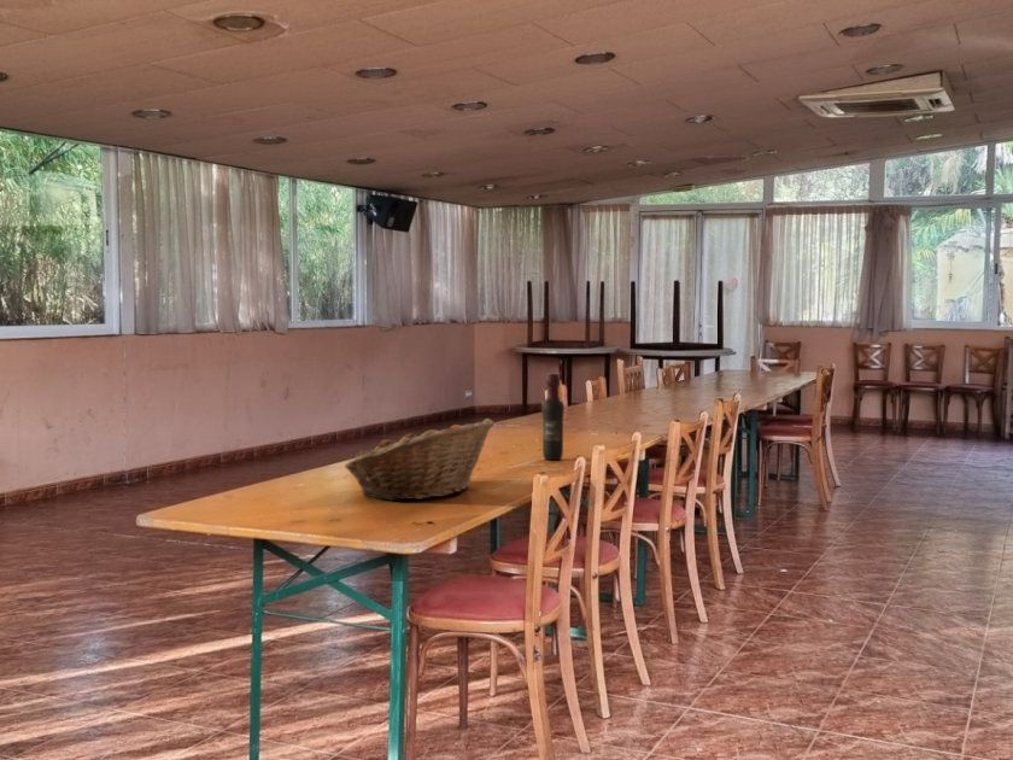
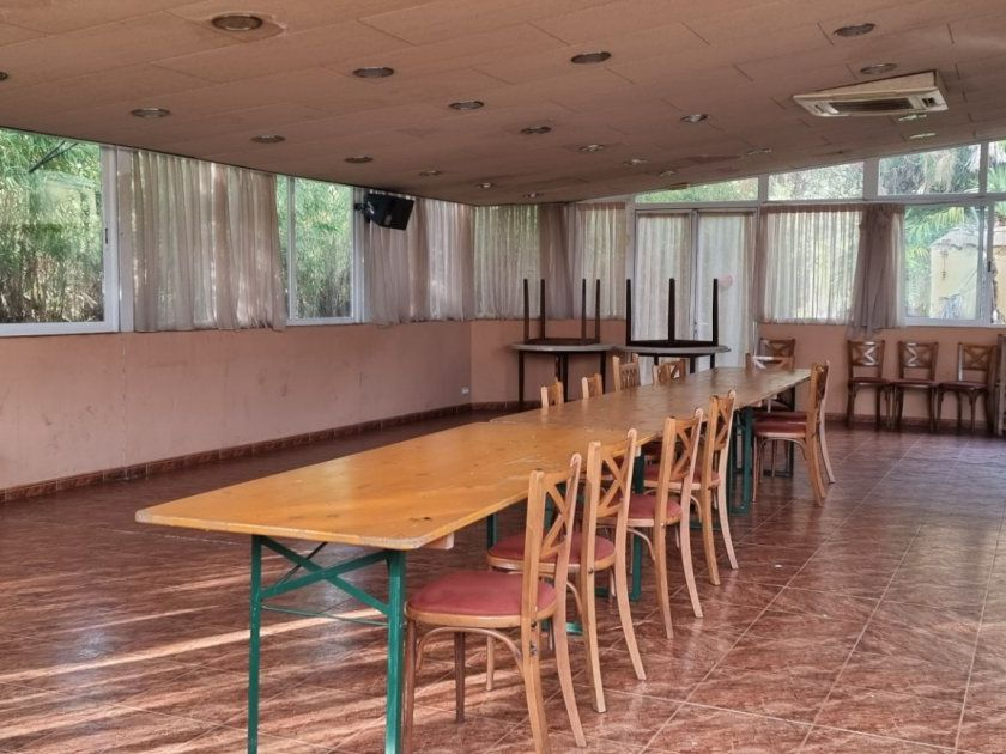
- wine bottle (552, 416)
- fruit basket (422, 455)
